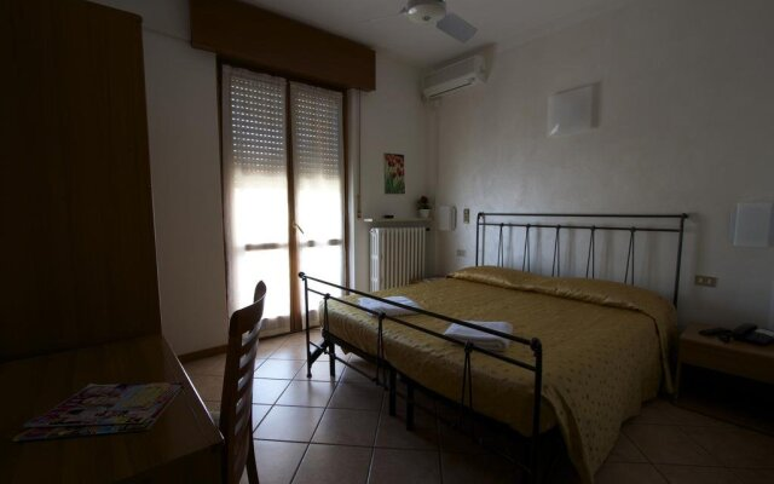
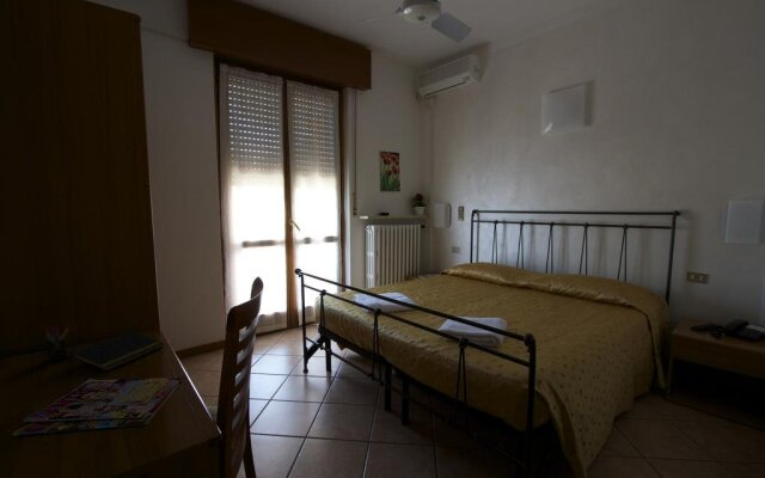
+ notepad (121, 349)
+ pen holder (54, 342)
